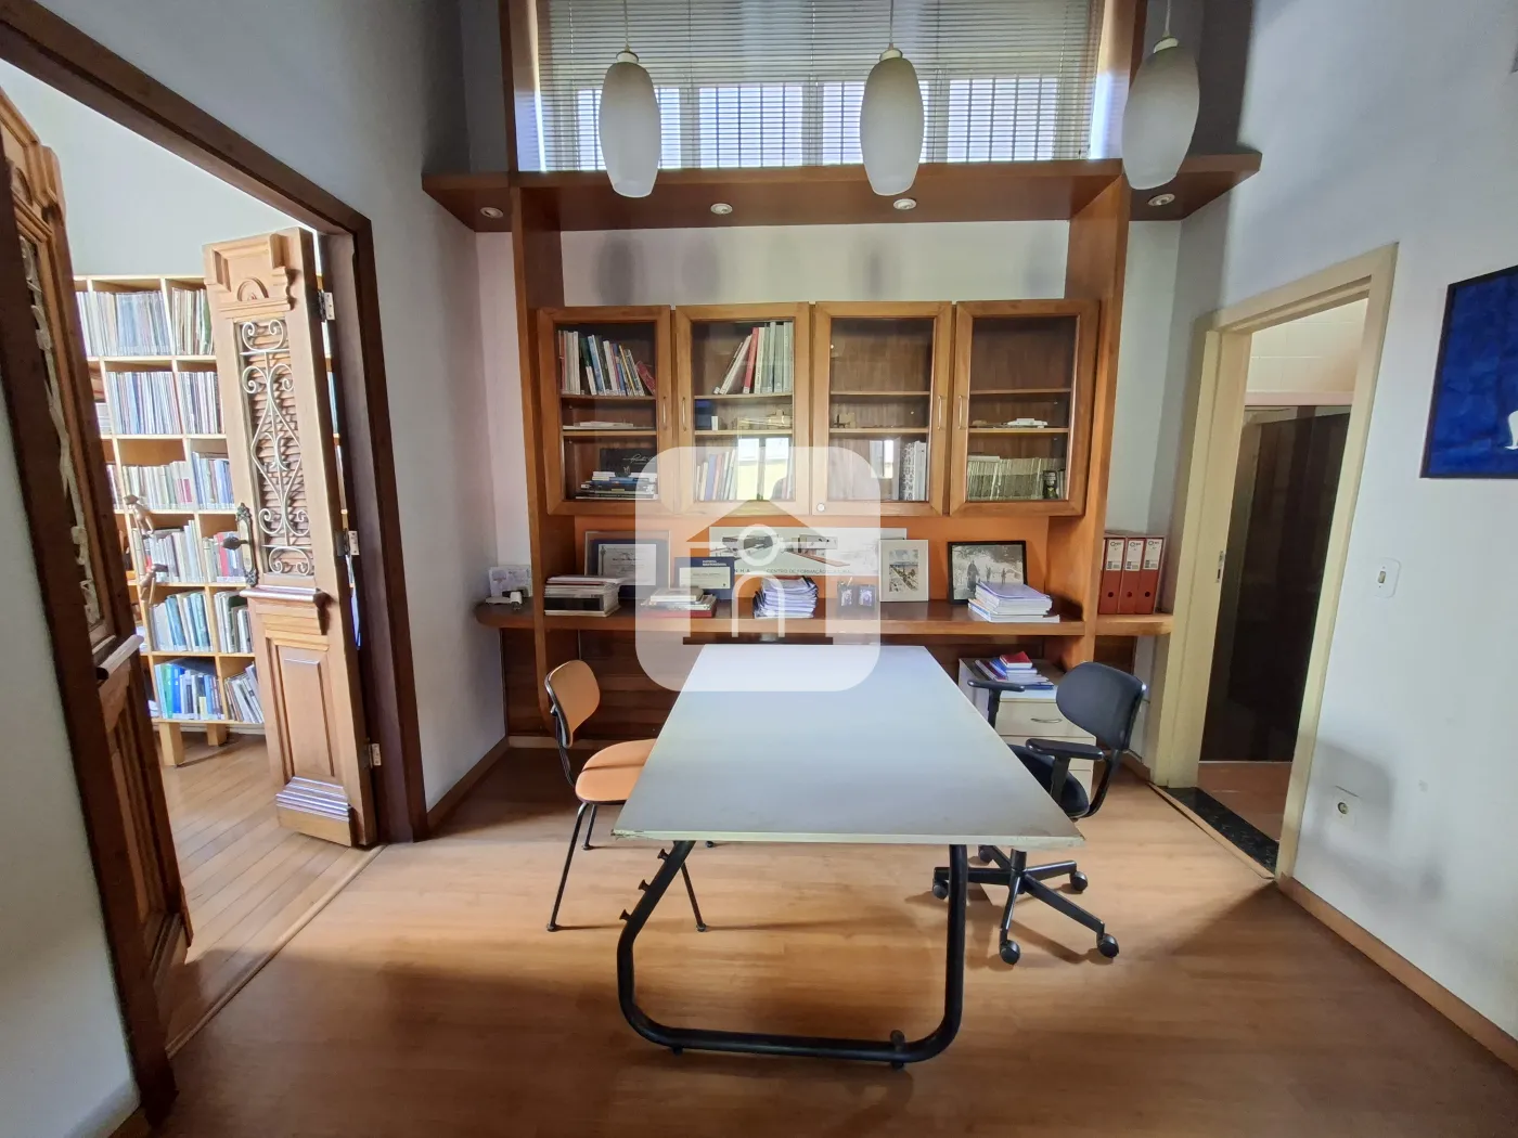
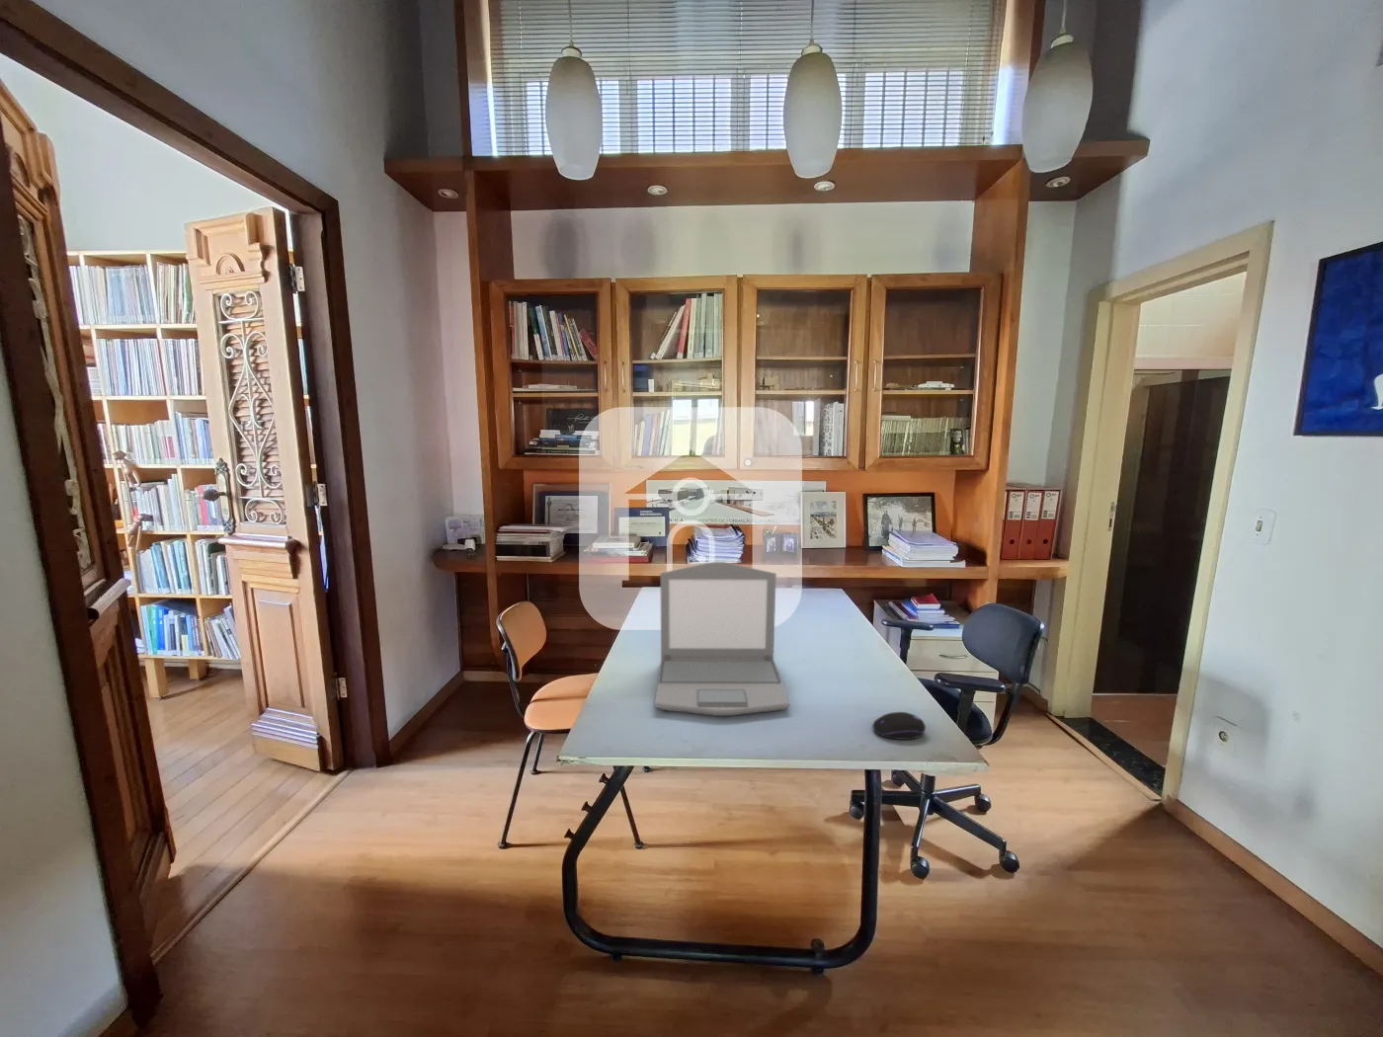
+ computer mouse (899, 723)
+ laptop (720, 632)
